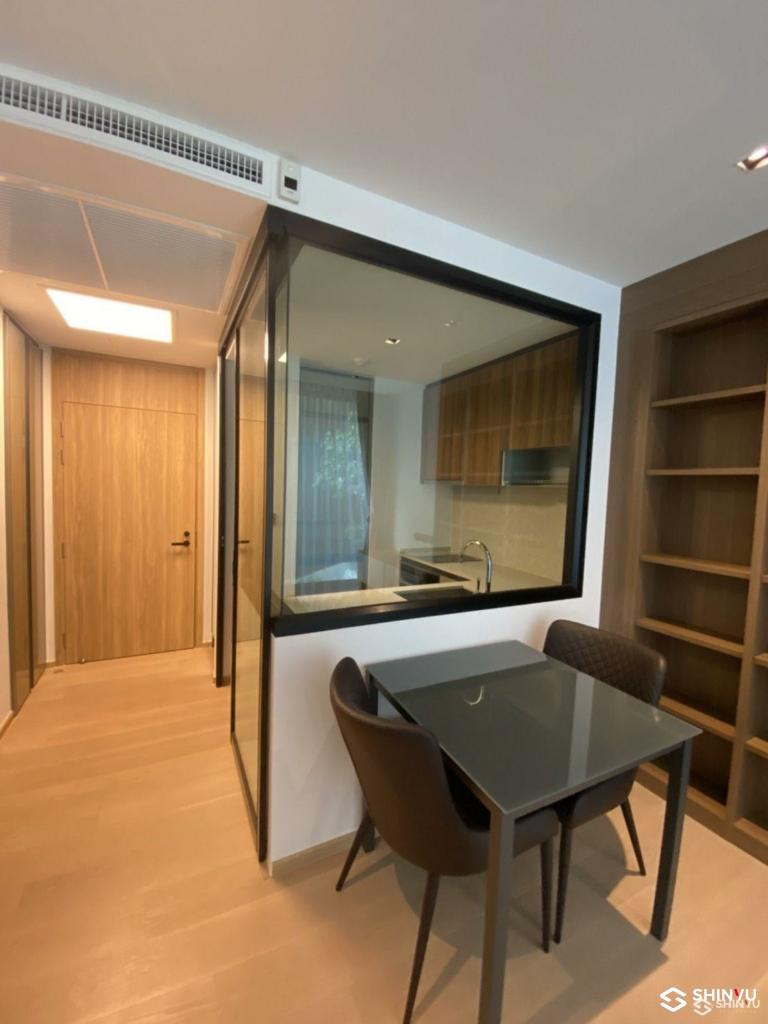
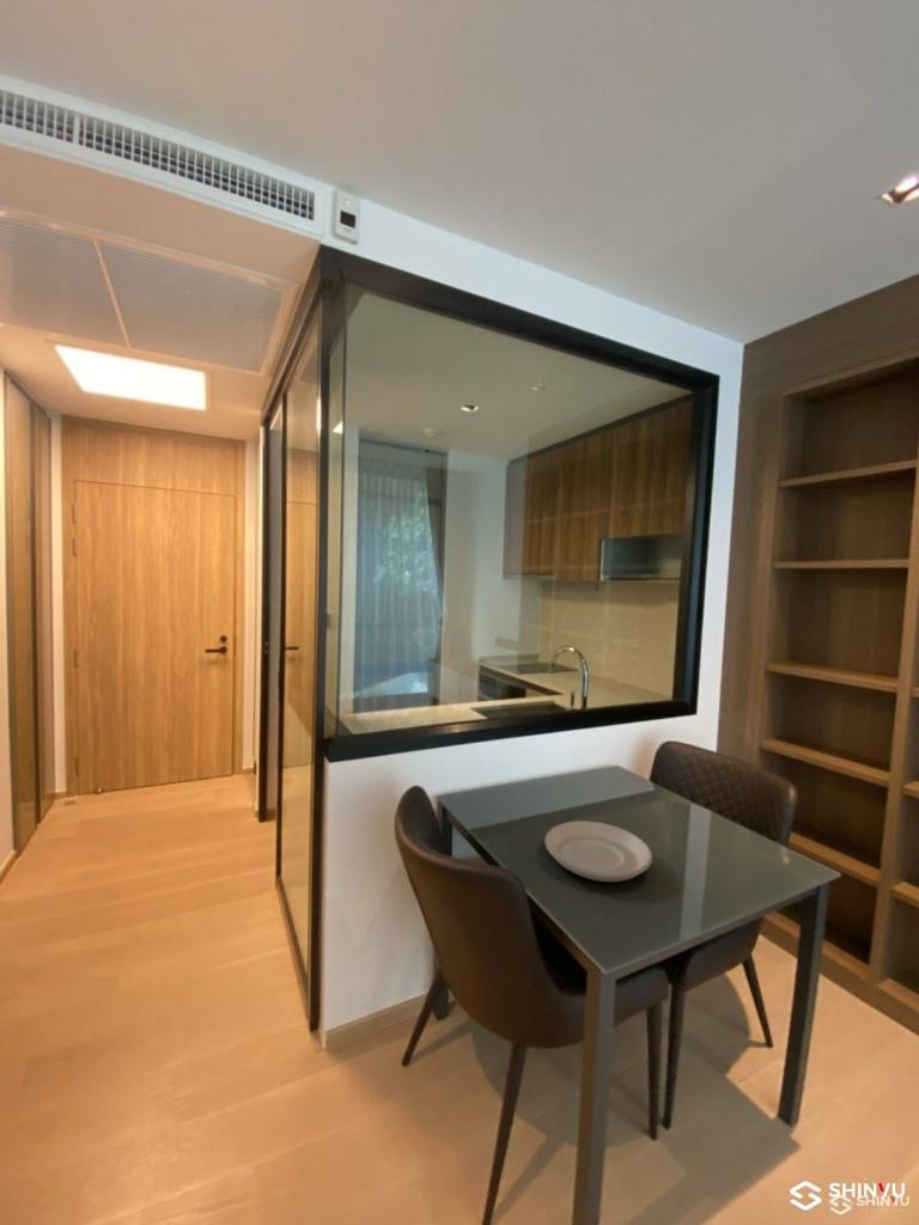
+ plate (596, 852)
